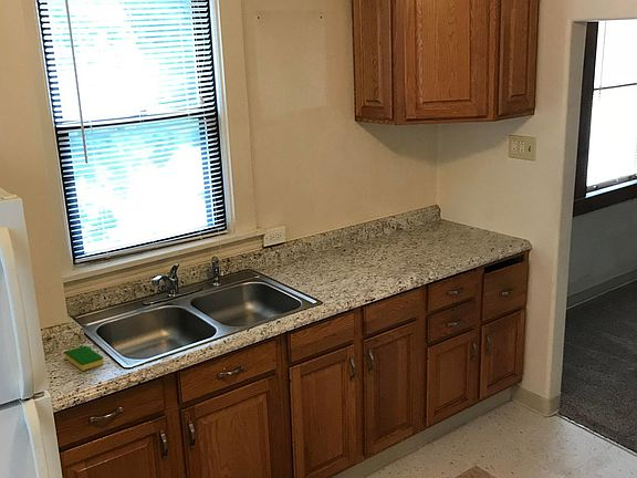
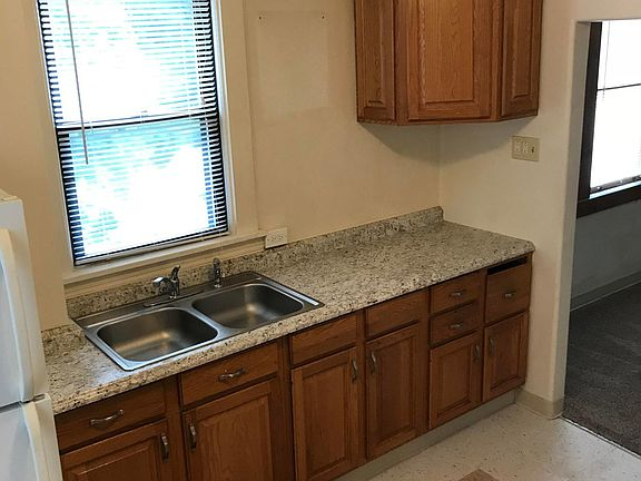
- dish sponge (83, 357)
